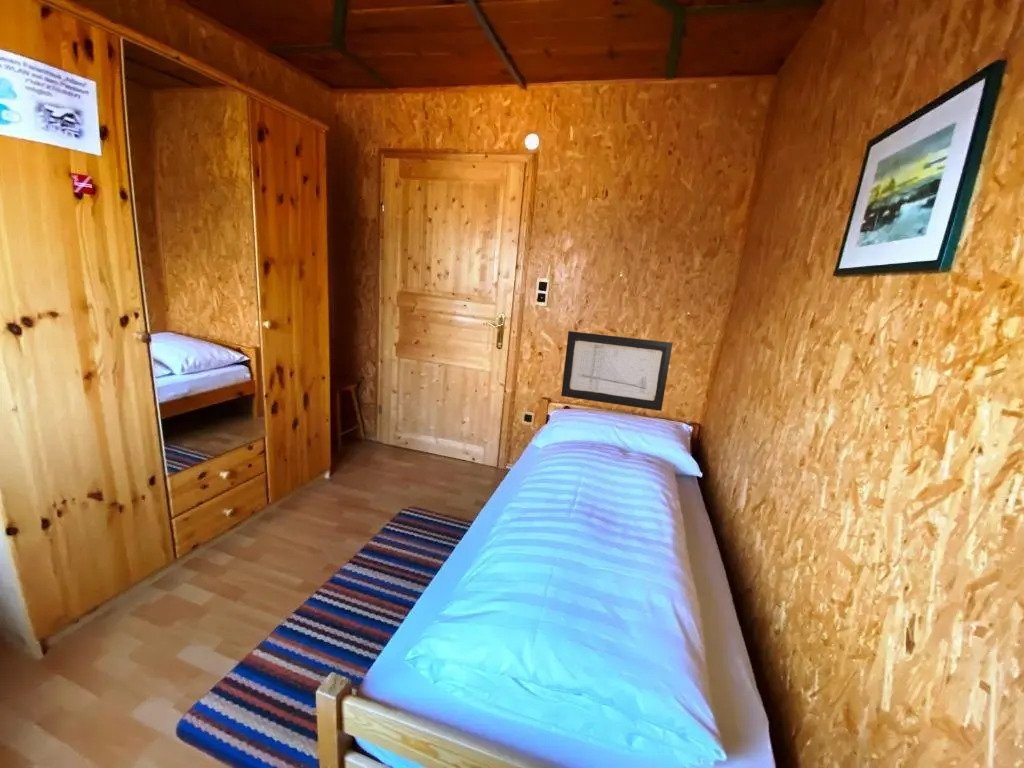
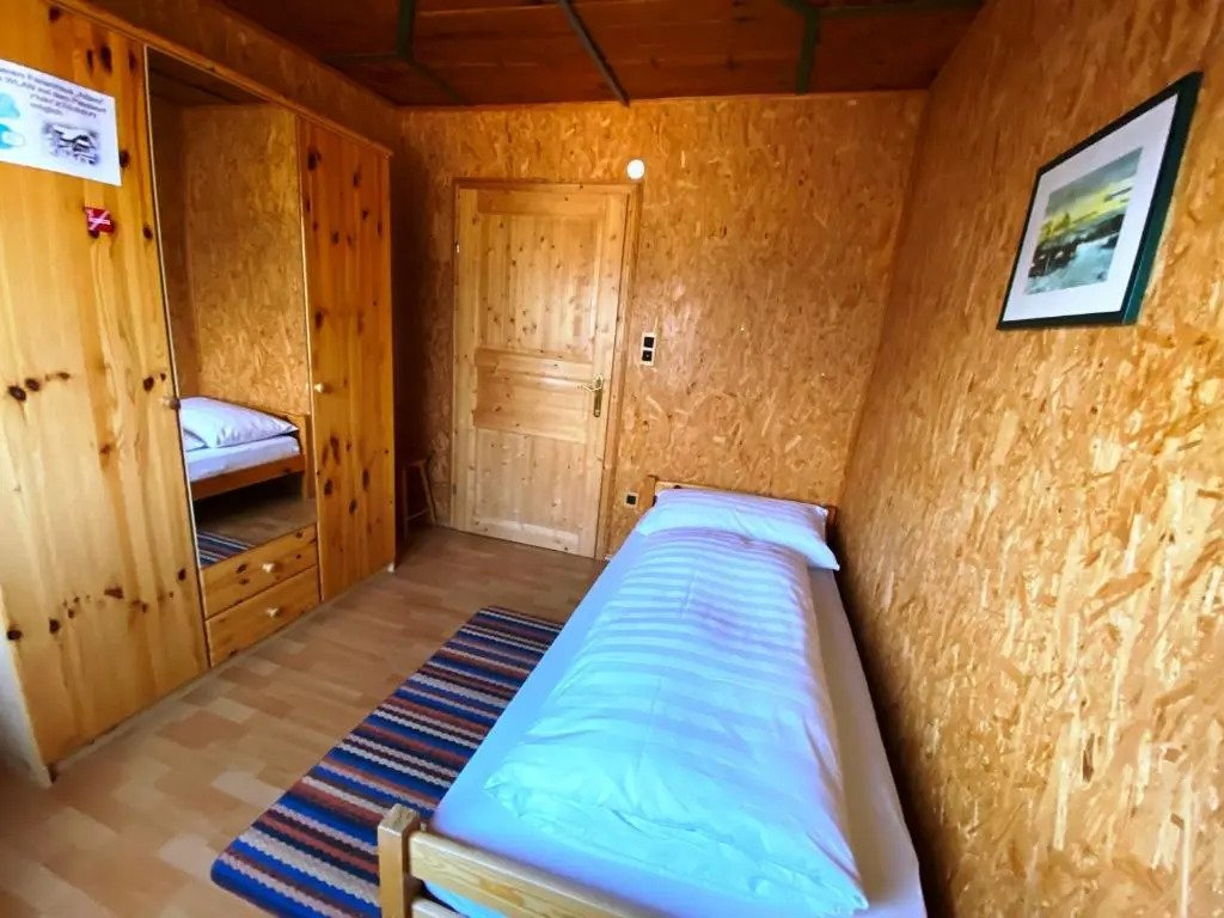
- wall art (614, 370)
